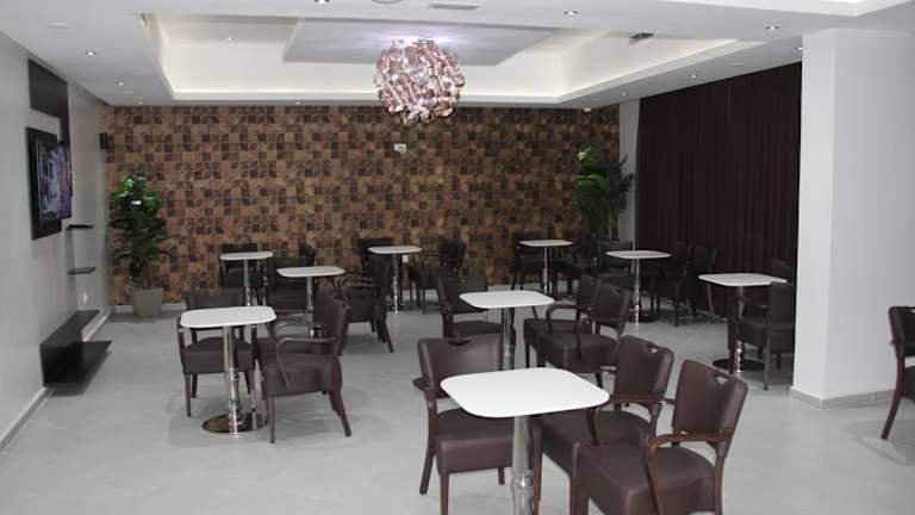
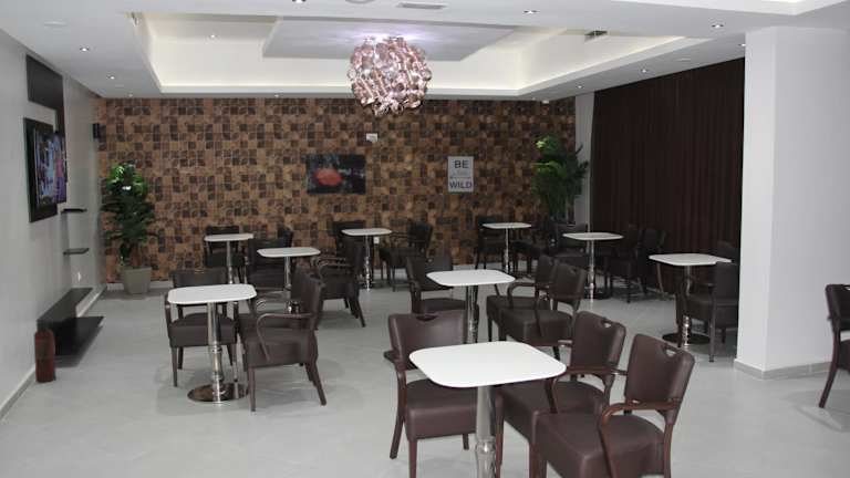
+ fire extinguisher (43, 351)
+ wall art (460, 174)
+ wall art (335, 174)
